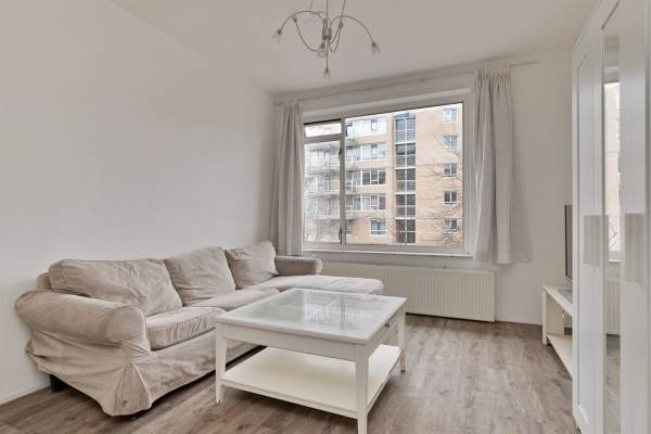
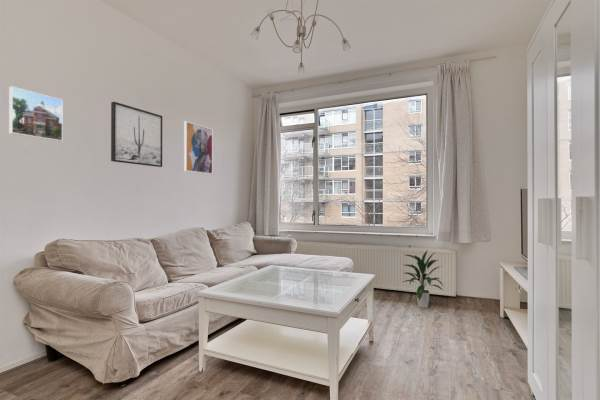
+ wall art (199, 149)
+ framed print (37, 115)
+ wall art (138, 136)
+ indoor plant (422, 278)
